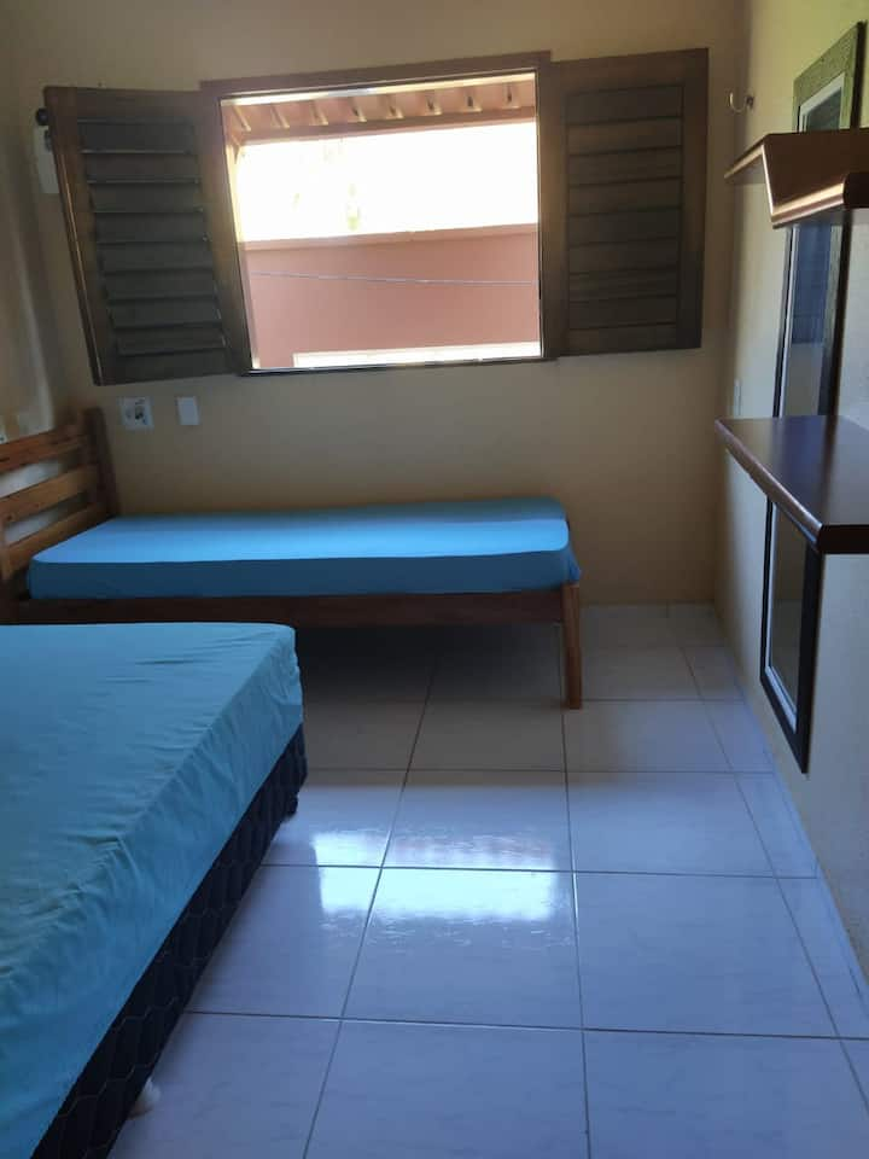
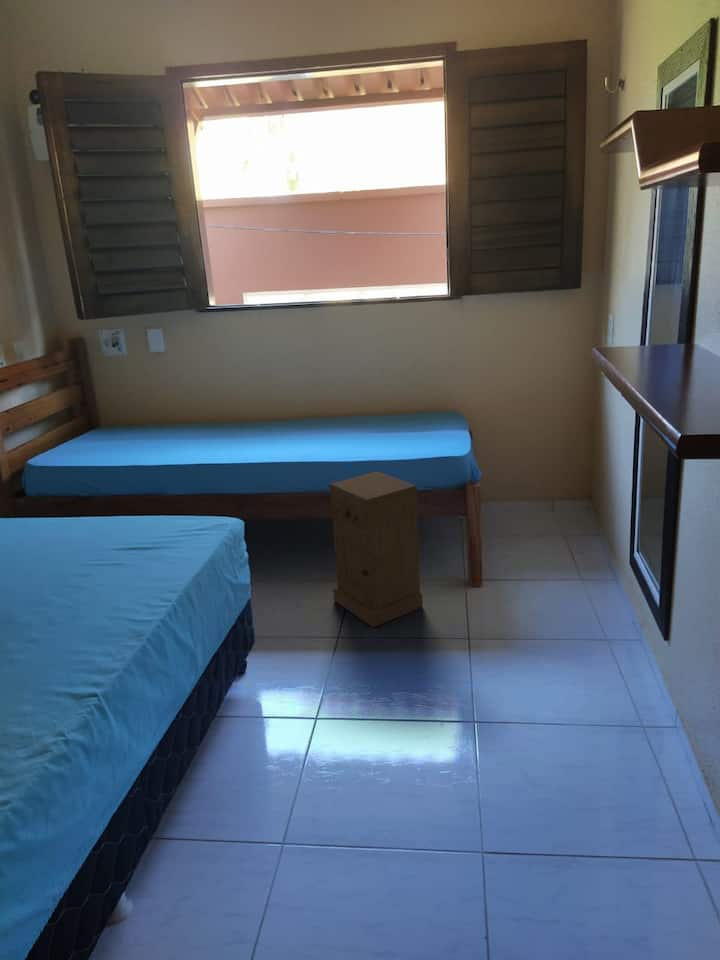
+ nightstand (374, 546)
